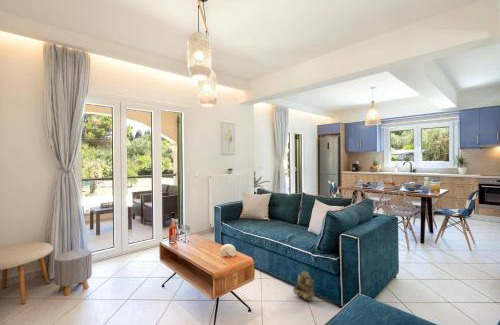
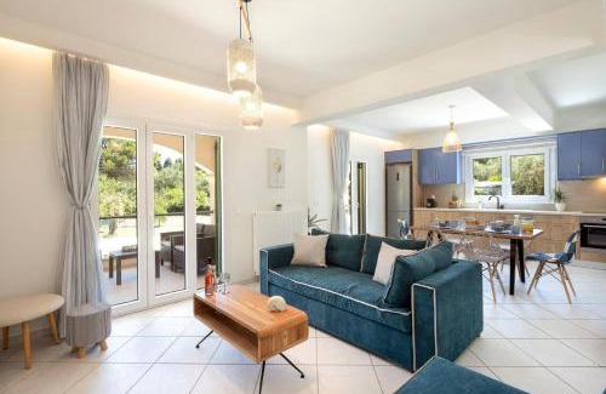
- wall caddy (303, 285)
